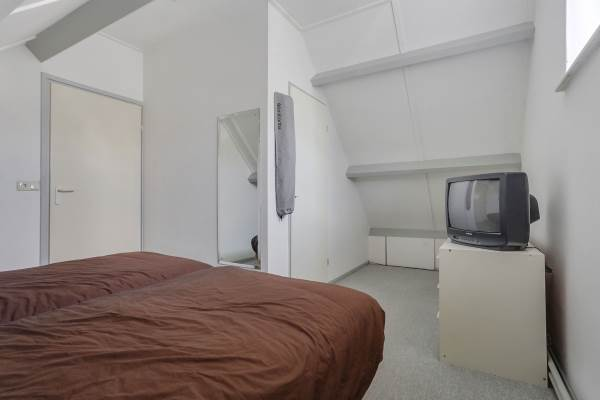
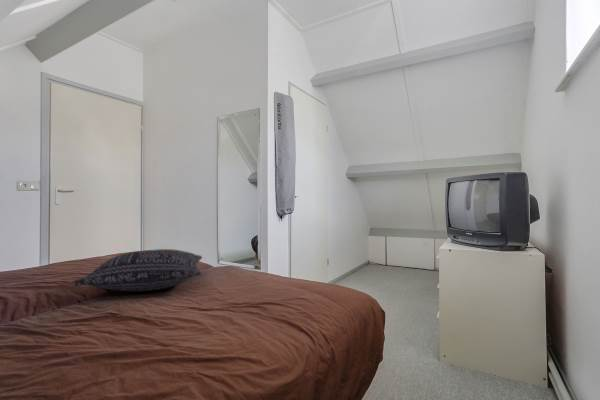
+ pillow (150, 267)
